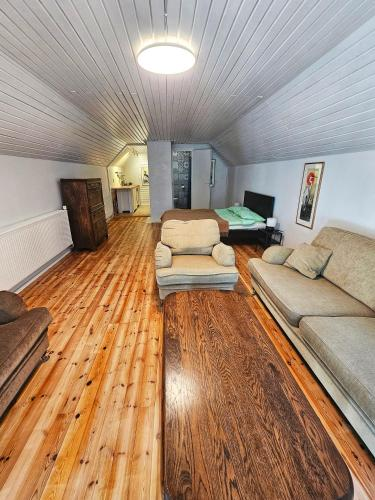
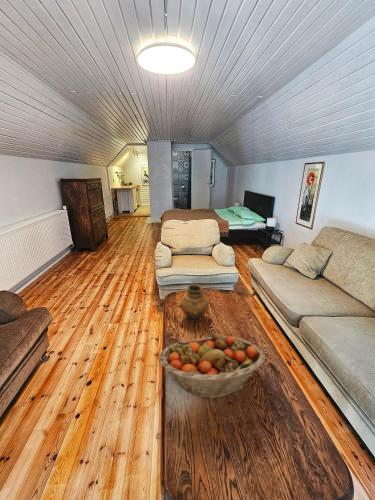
+ fruit basket (211, 360)
+ vase (194, 304)
